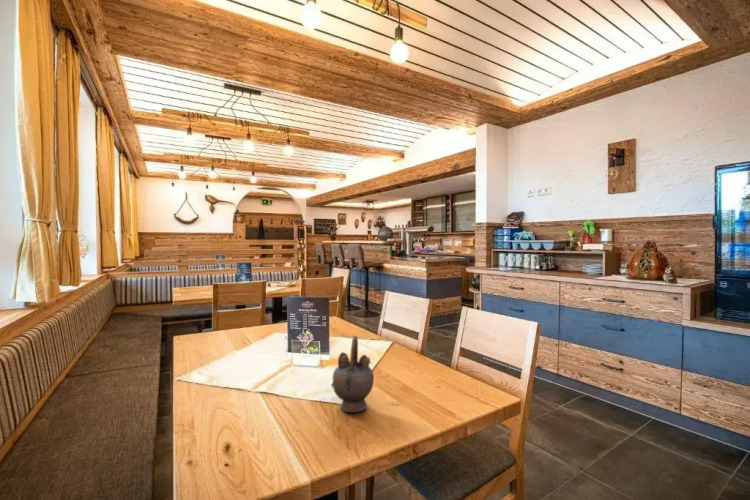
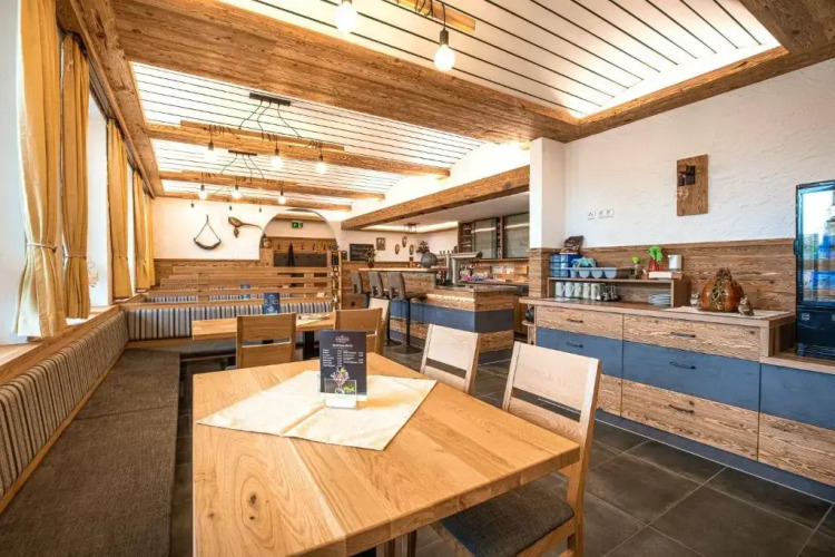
- teapot (351, 373)
